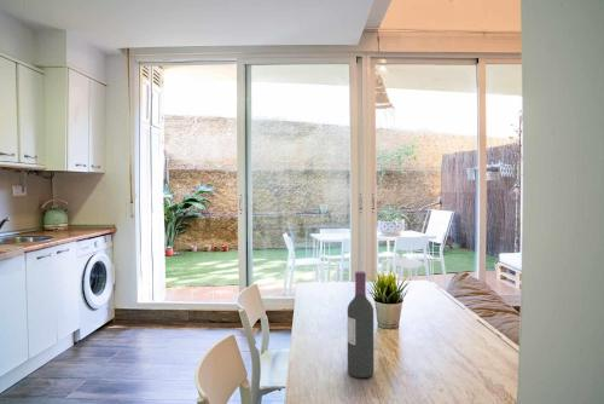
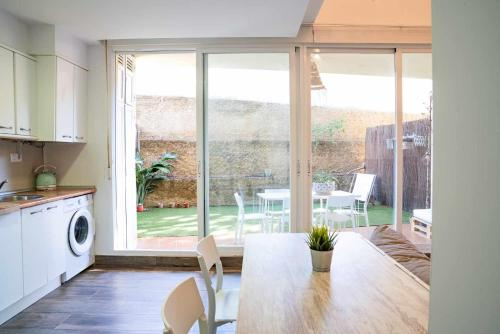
- wine bottle (360, 322)
